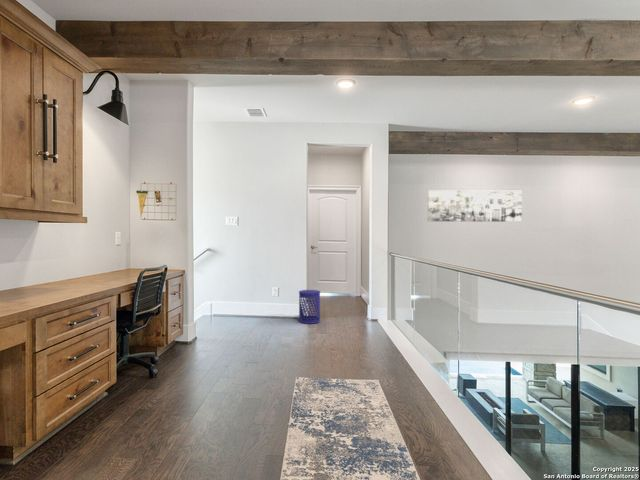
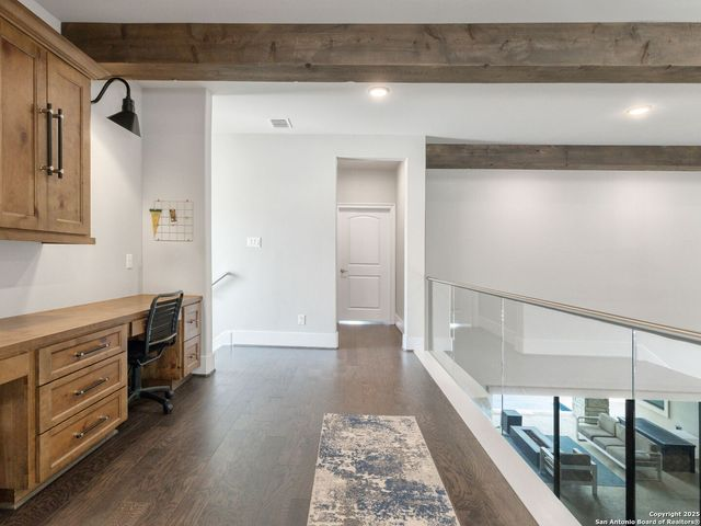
- waste bin (309, 306)
- wall art (474, 206)
